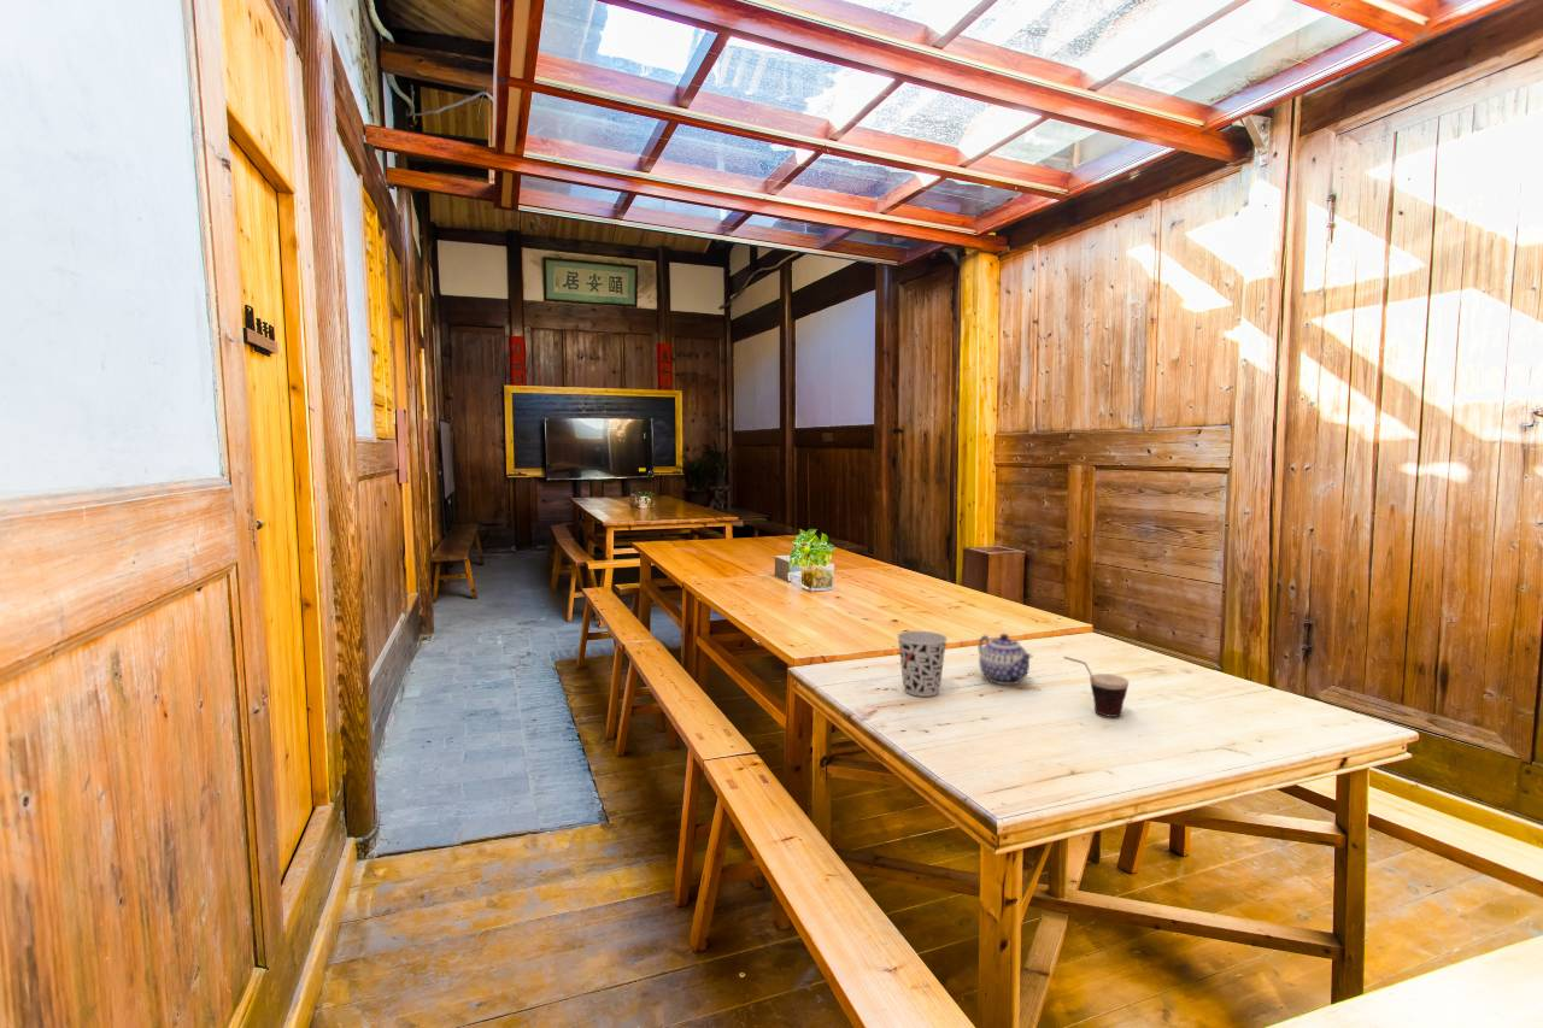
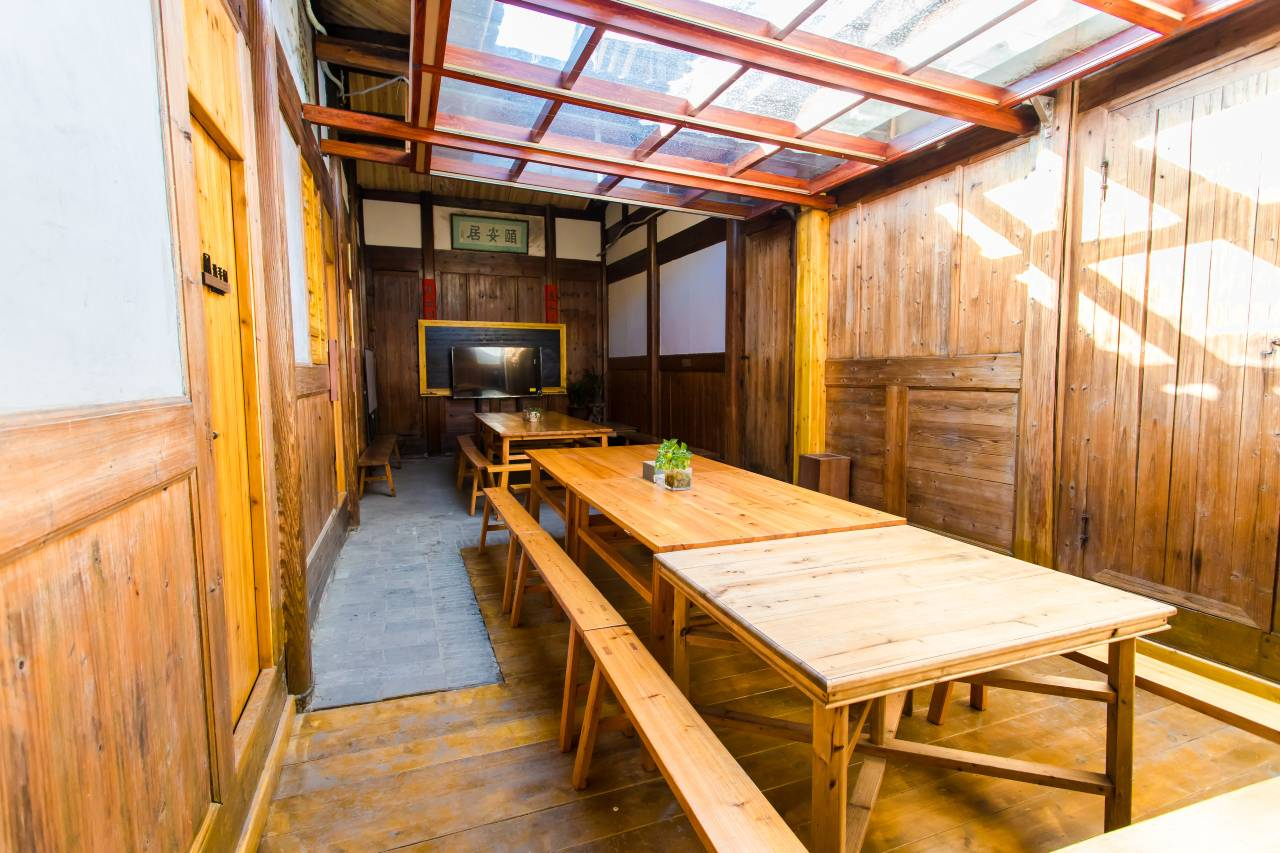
- teapot (1003, 657)
- cup (1095, 685)
- cup (921, 663)
